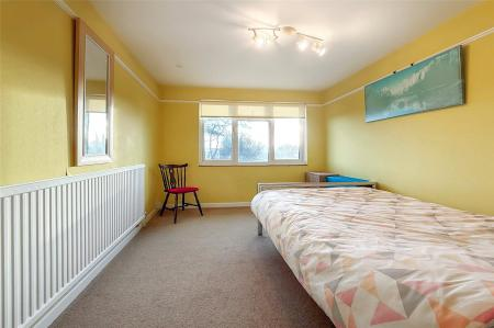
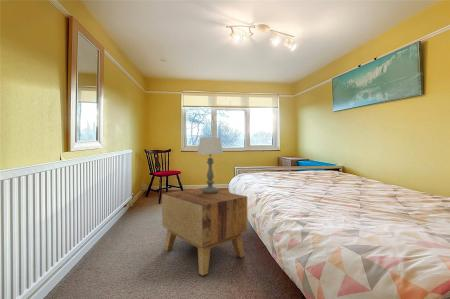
+ table lamp (210, 165)
+ side table (204, 223)
